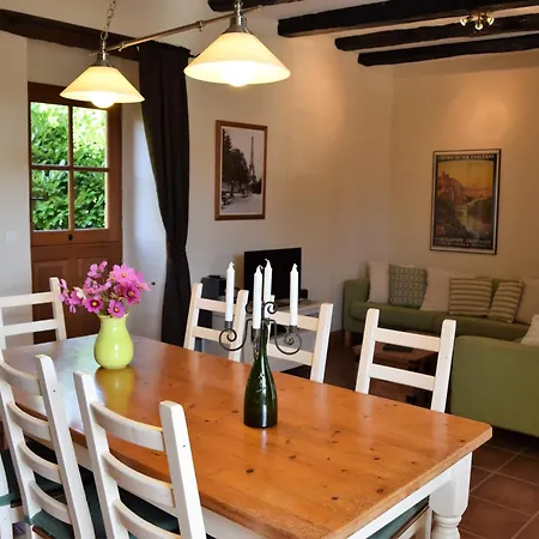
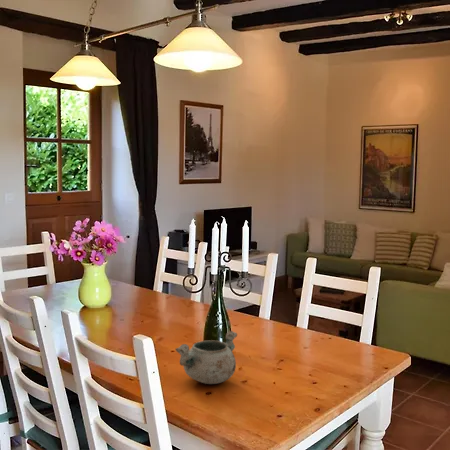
+ decorative bowl (208, 358)
